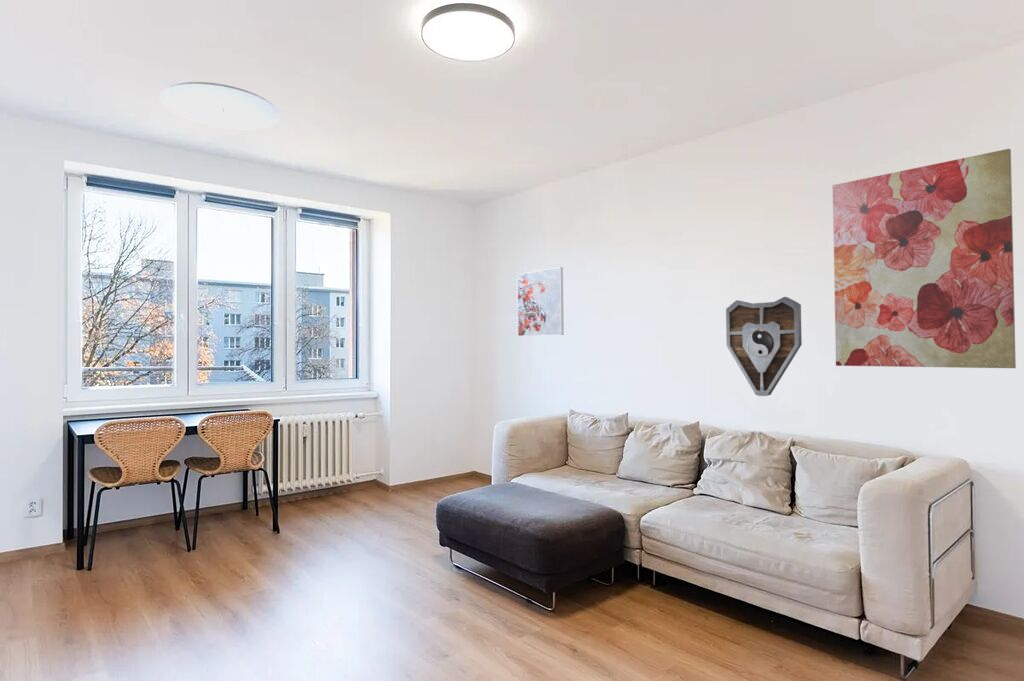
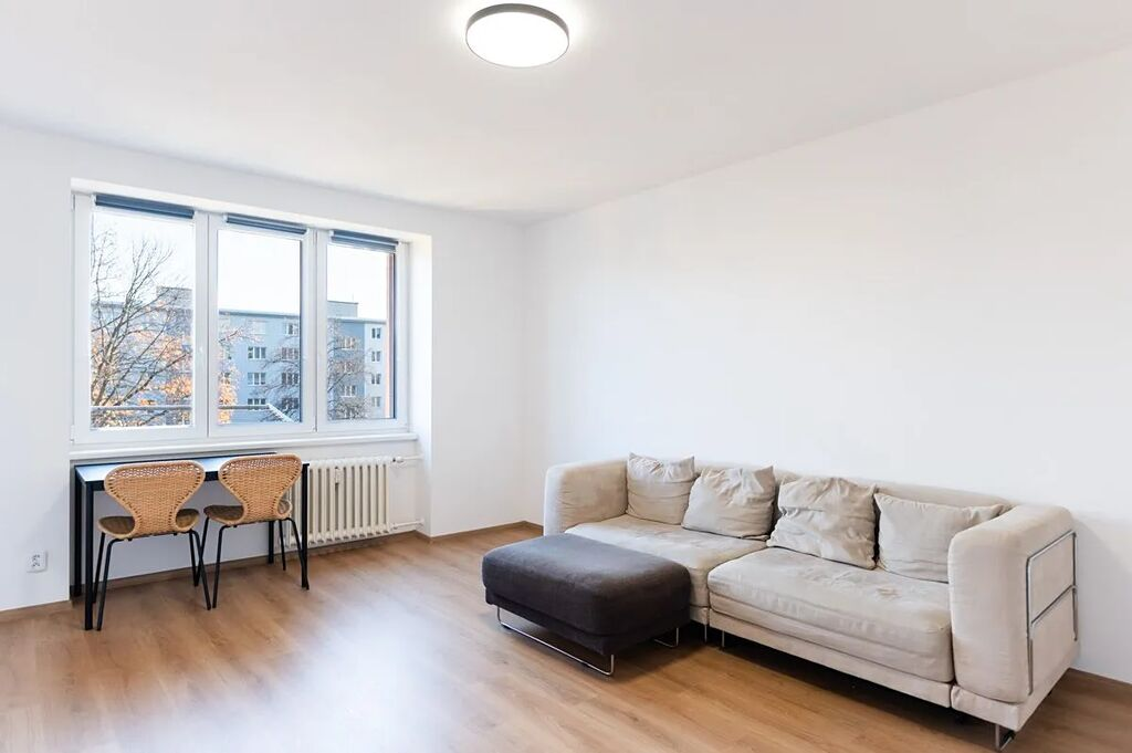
- ceiling lamp (222, 104)
- wall art (915, 267)
- decorative shield (761, 347)
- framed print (539, 303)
